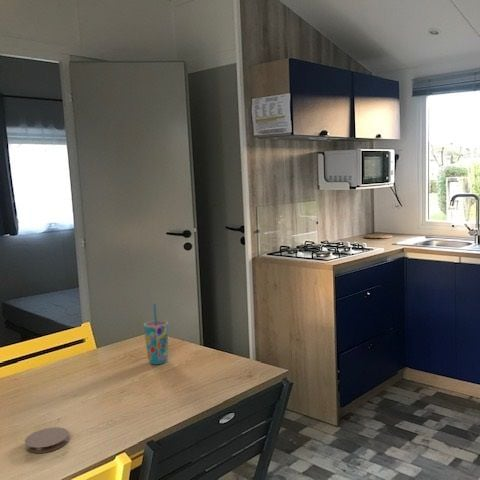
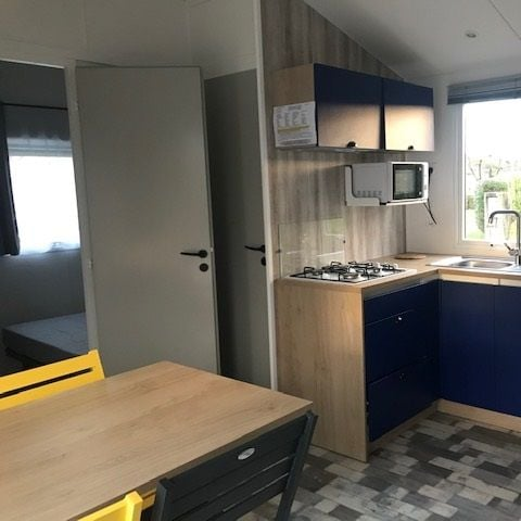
- cup (156, 333)
- coaster (47, 439)
